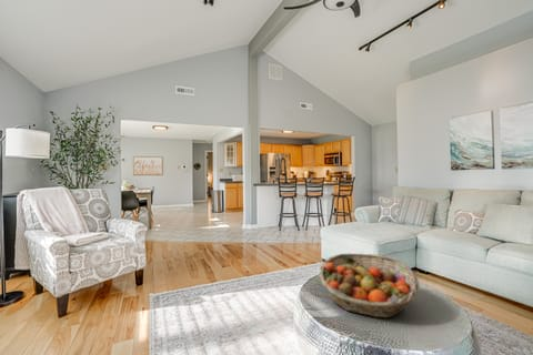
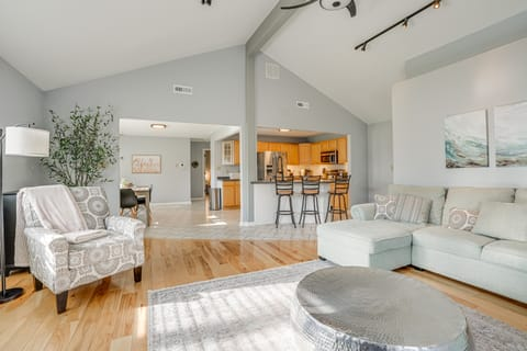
- fruit basket (365, 282)
